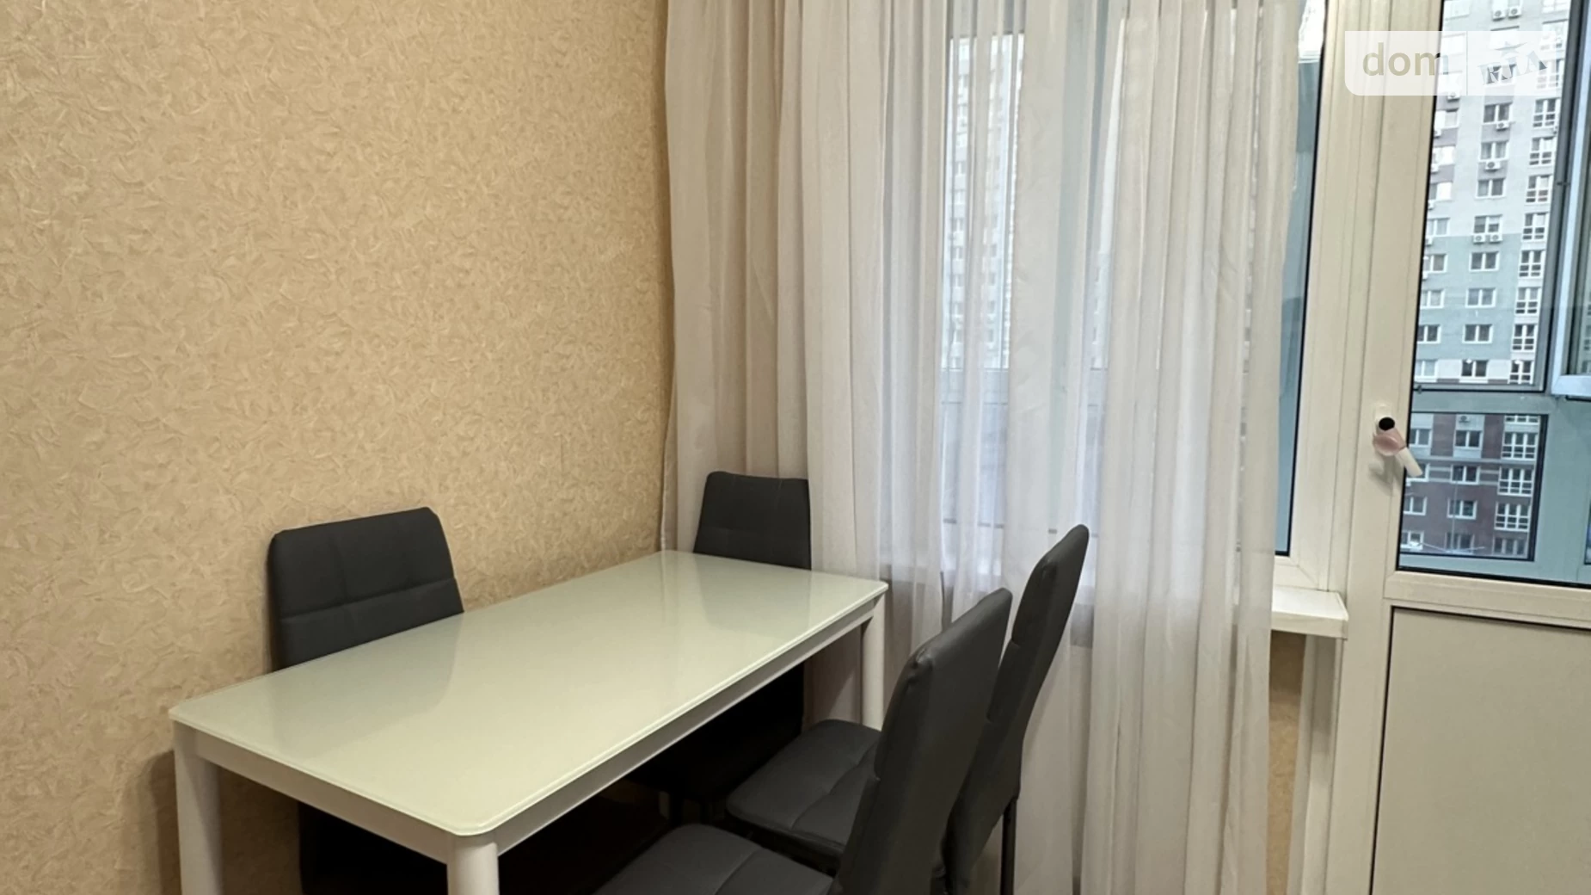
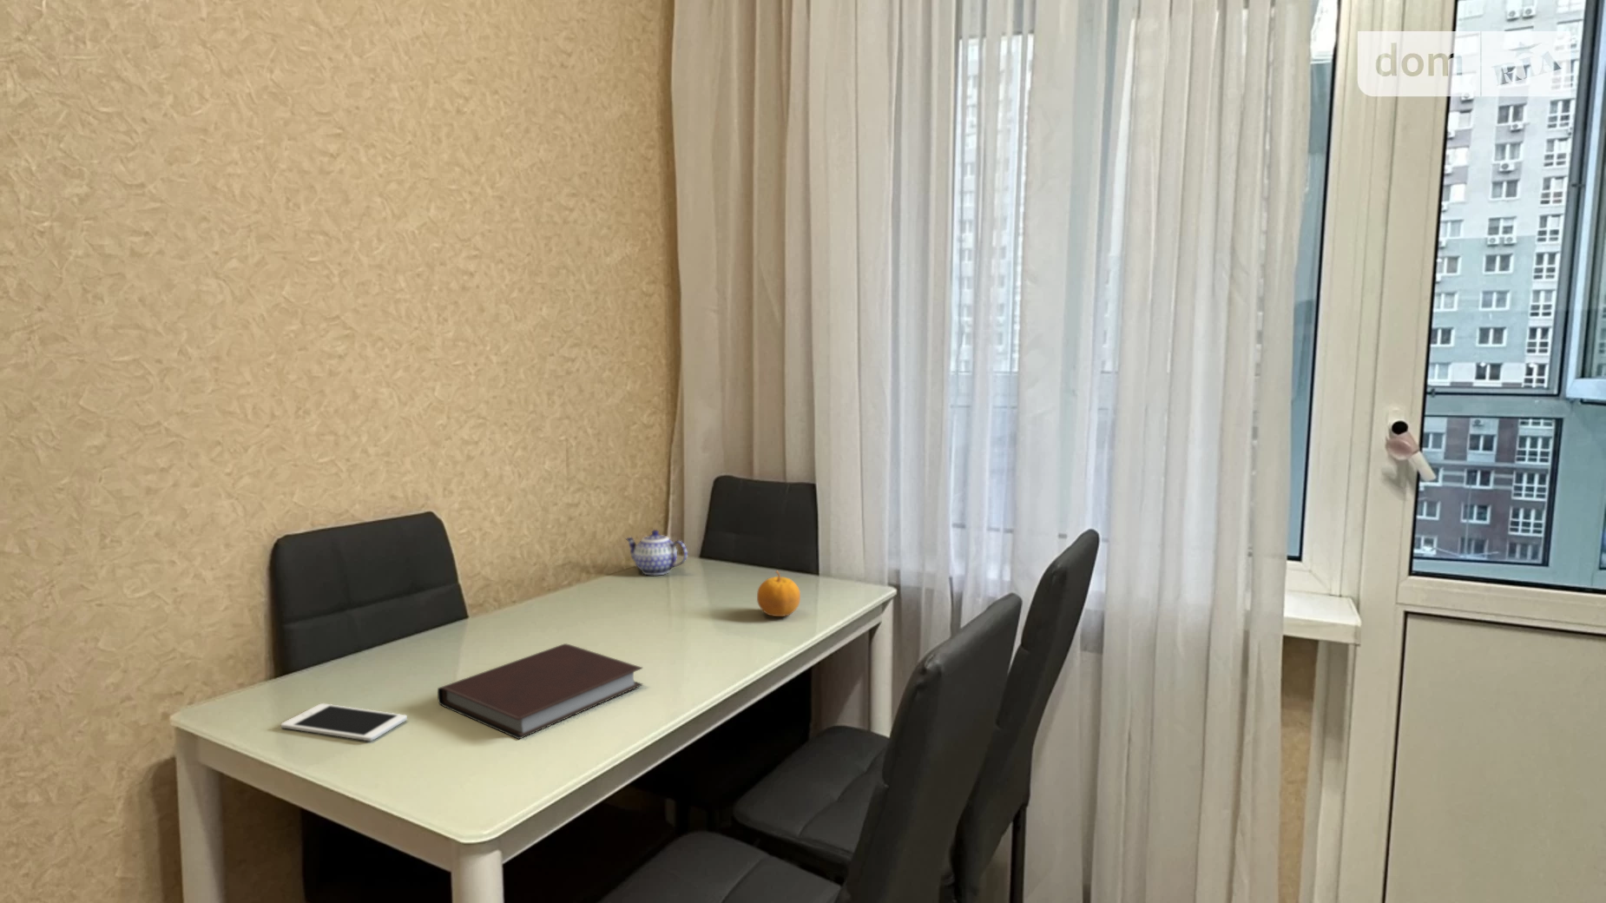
+ teapot (655, 550)
+ notebook (544, 685)
+ cell phone (344, 721)
+ fruit (778, 592)
